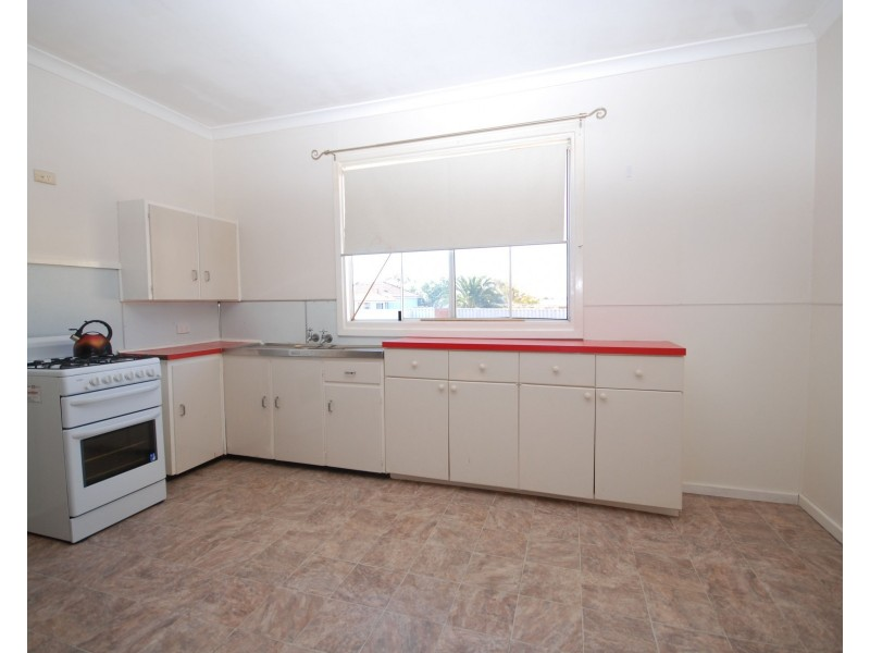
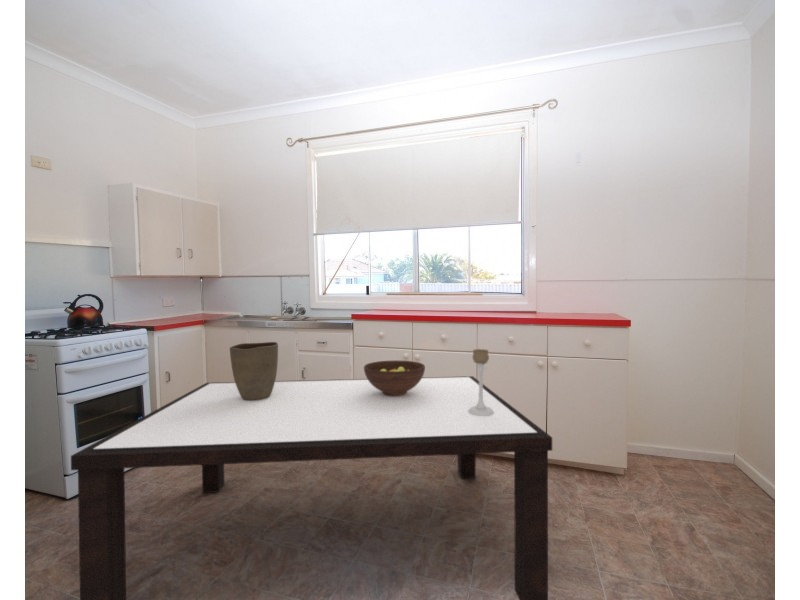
+ dining table (335, 459)
+ vase (254, 370)
+ fruit bowl (394, 379)
+ candle holder (480, 380)
